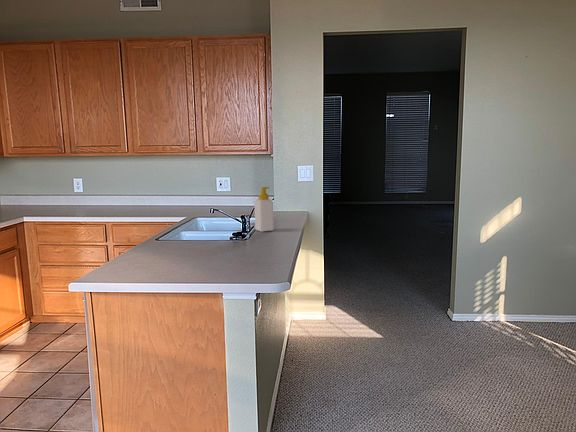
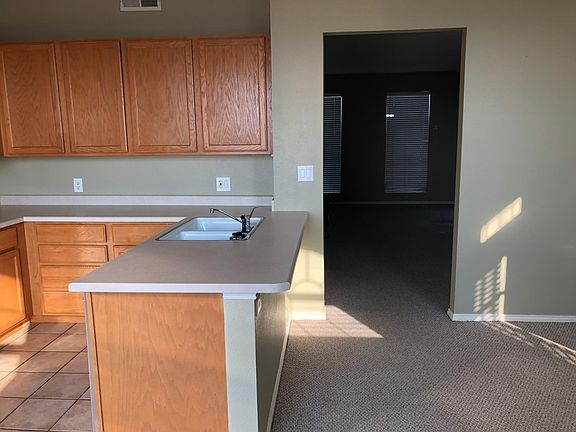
- soap bottle (264, 208)
